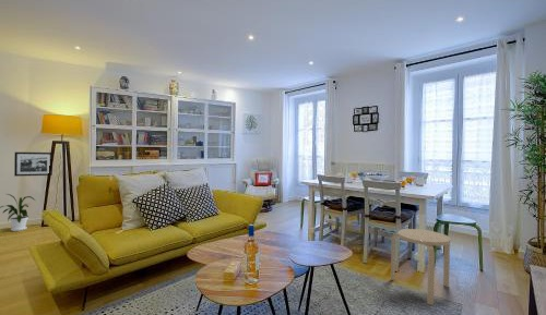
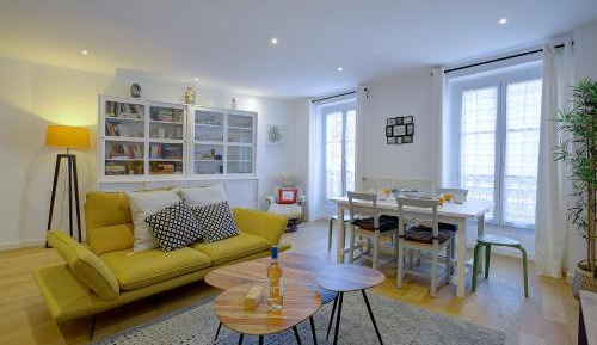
- stool (428, 263)
- picture frame (34, 163)
- house plant (16, 211)
